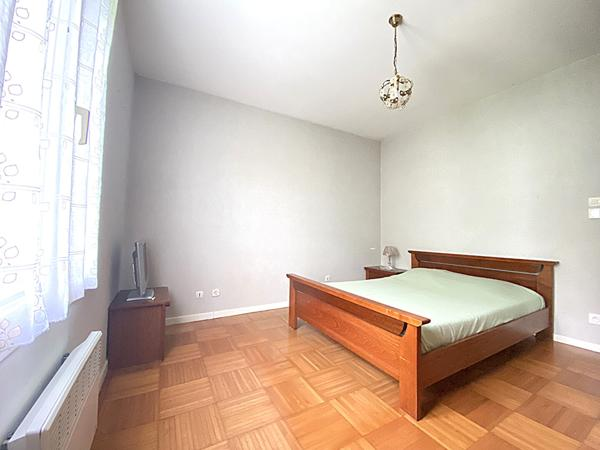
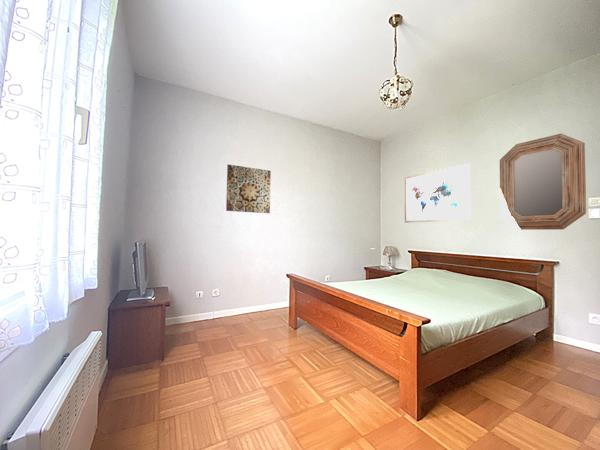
+ home mirror (537, 184)
+ wall art (433, 196)
+ wall art (249, 189)
